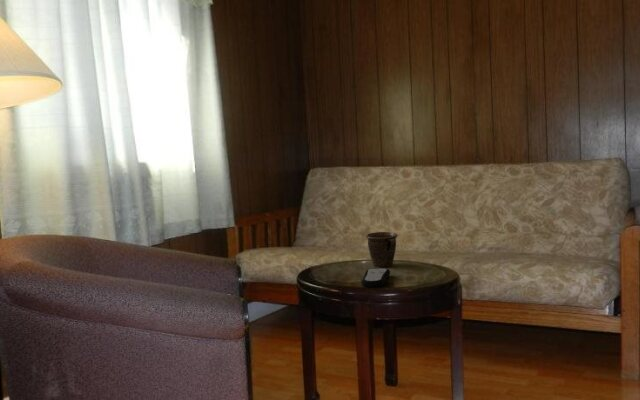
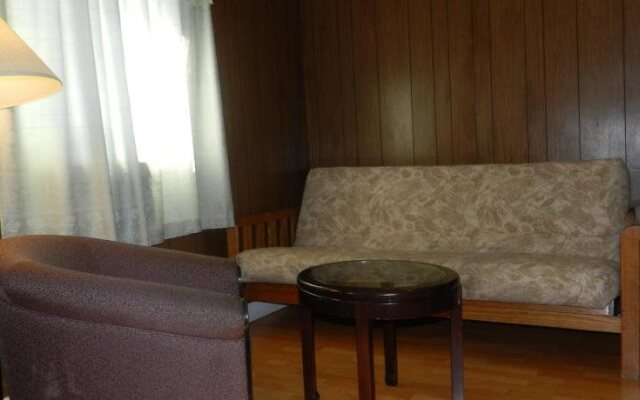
- mug (383, 250)
- remote control (375, 277)
